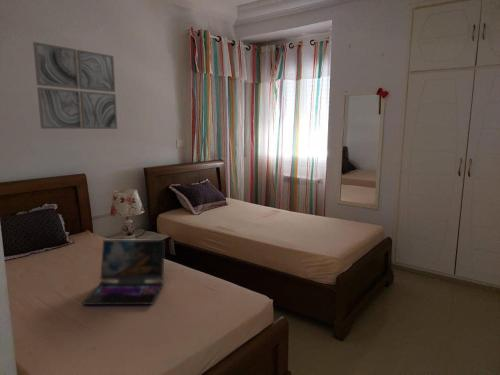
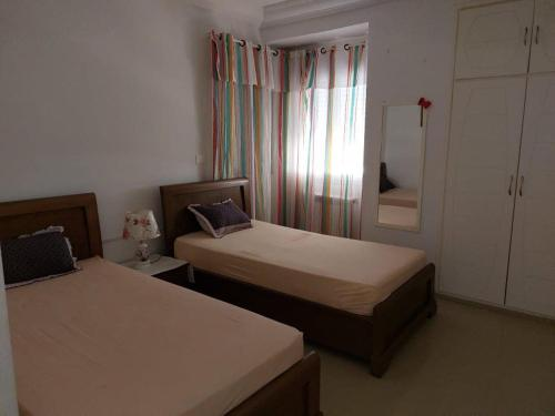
- wall art (78, 88)
- laptop (126, 270)
